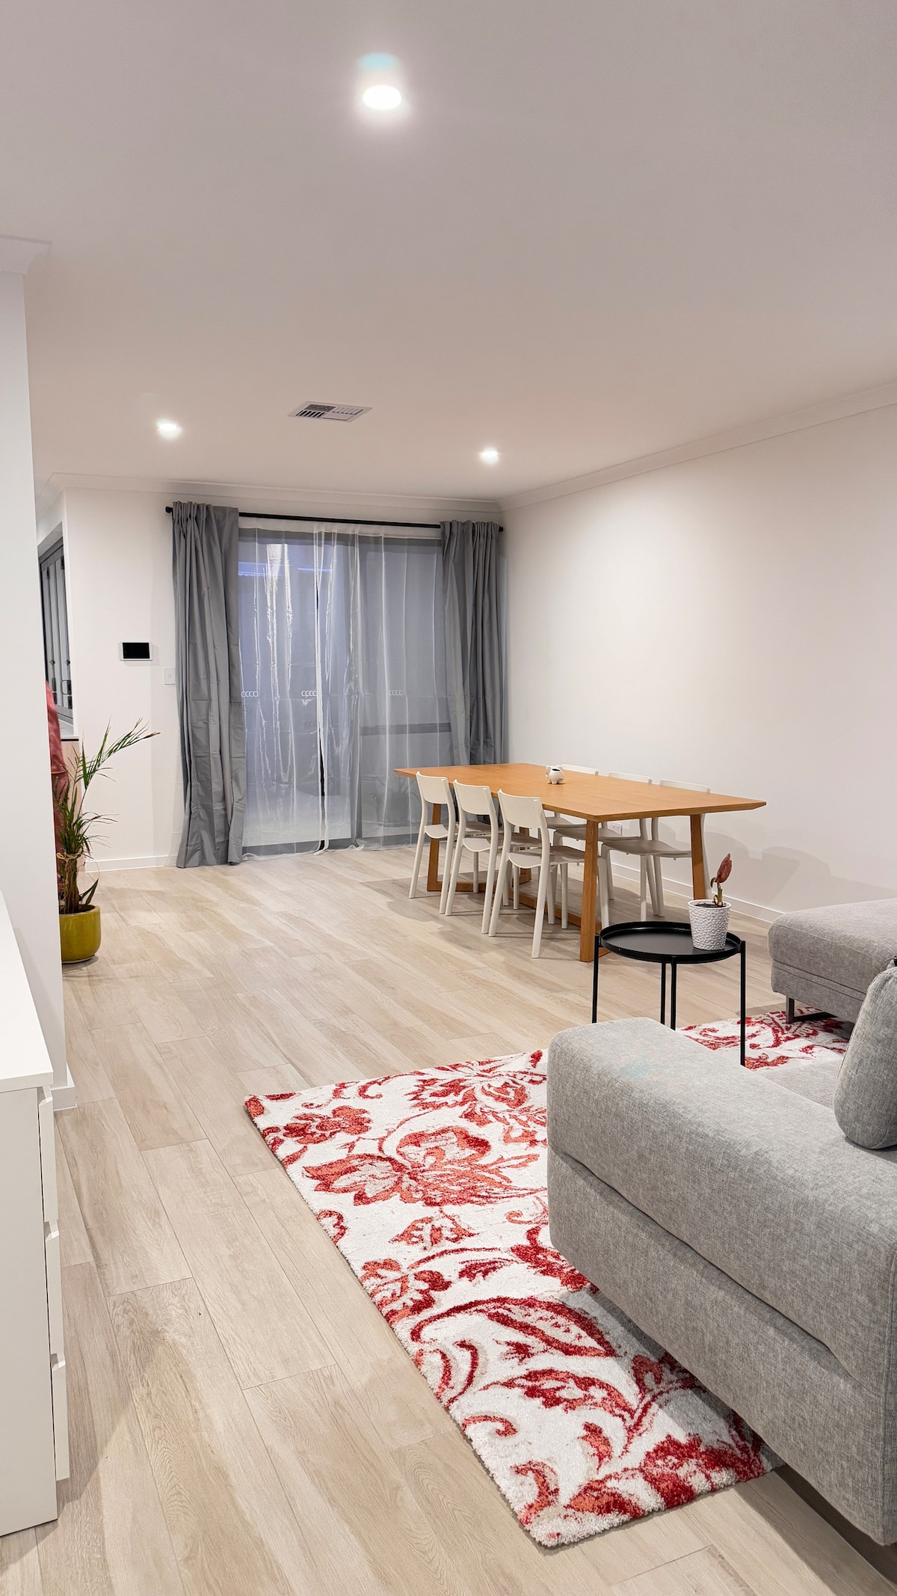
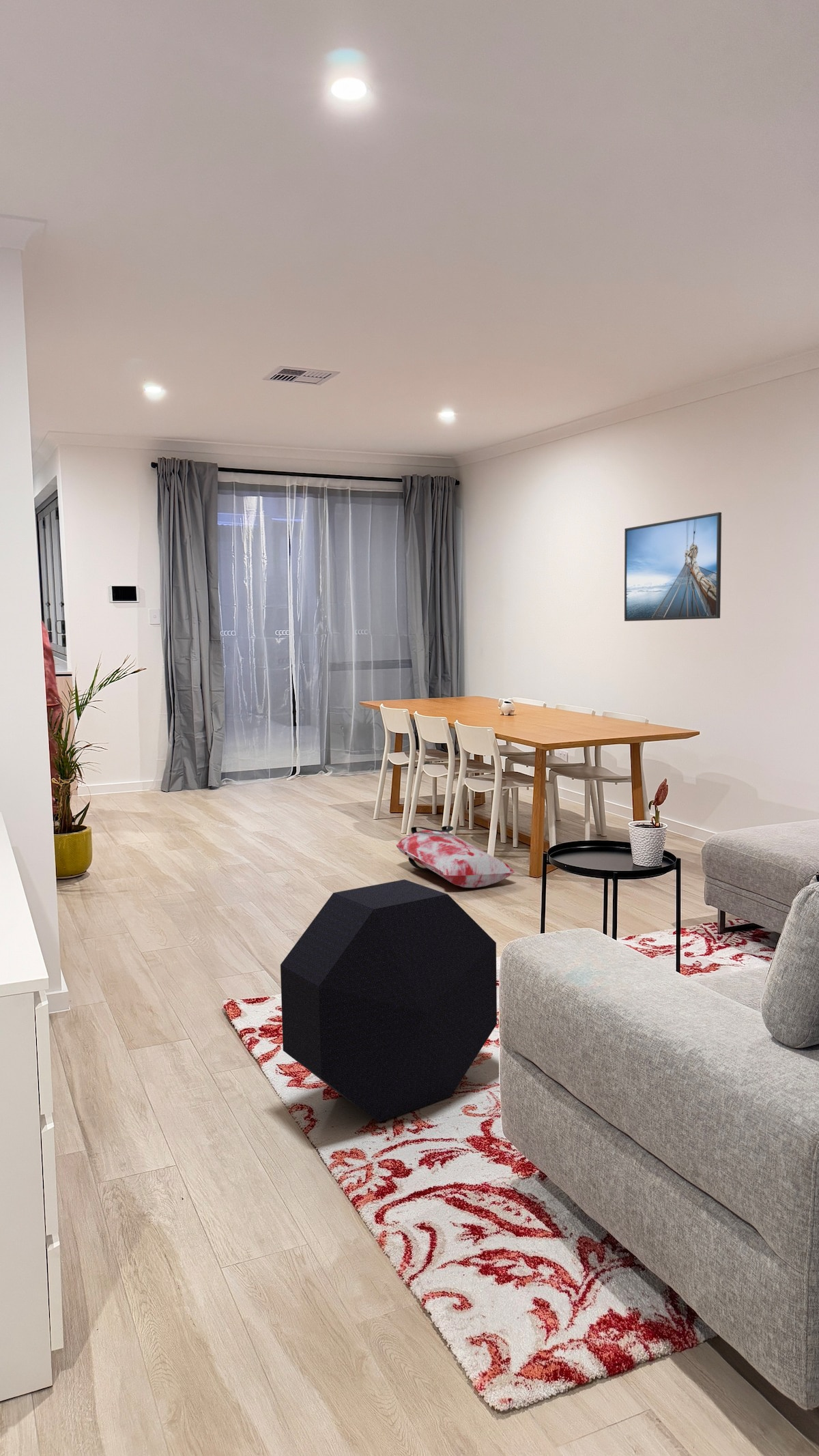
+ ottoman (392, 995)
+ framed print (669, 570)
+ bag (452, 855)
